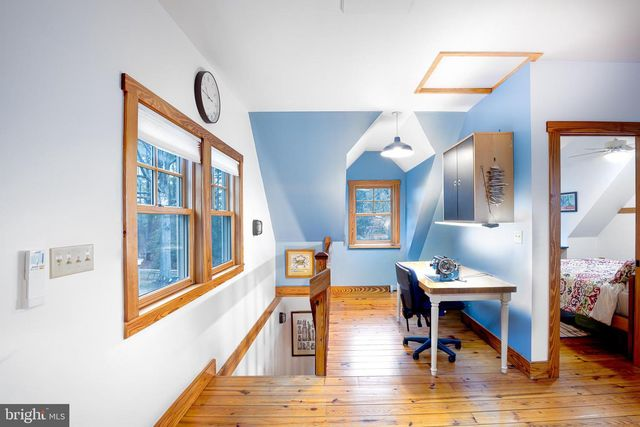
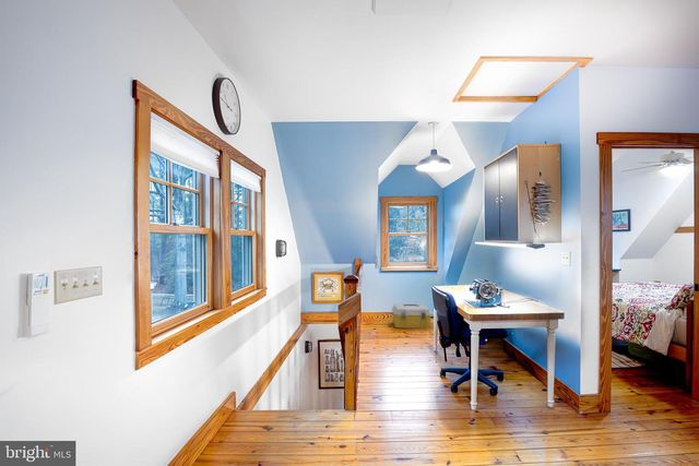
+ storage box (411, 314)
